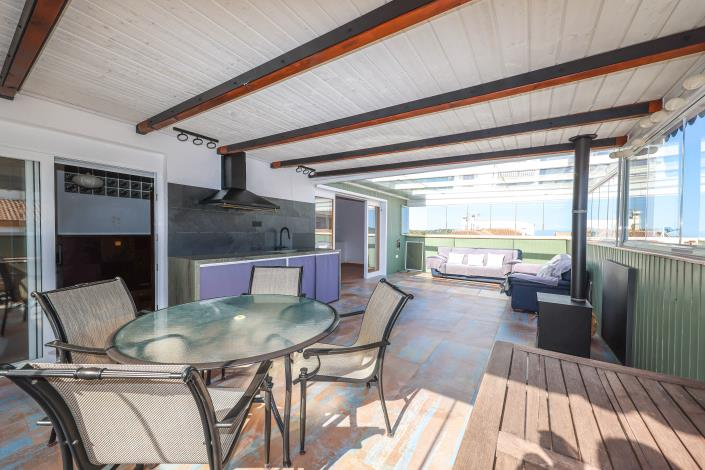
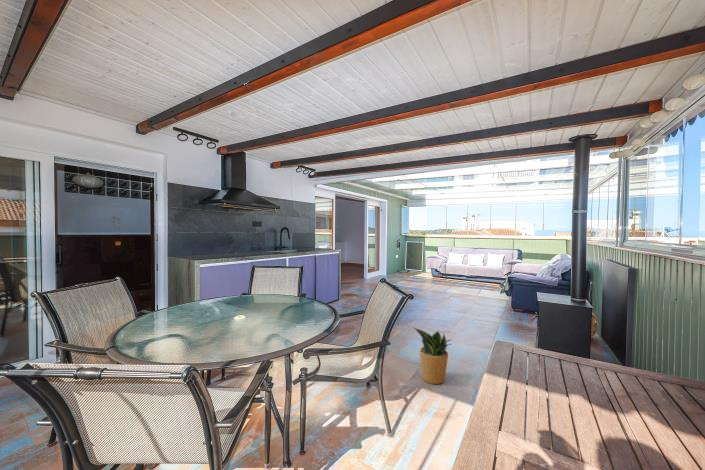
+ potted plant (432, 356)
